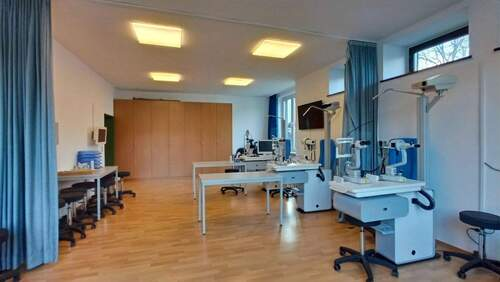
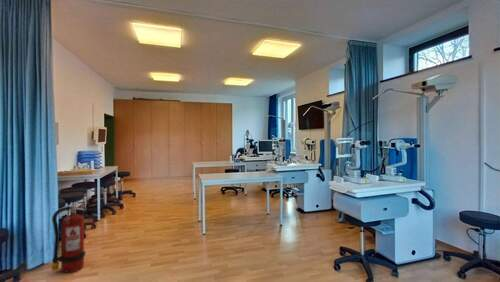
+ fire extinguisher (68, 235)
